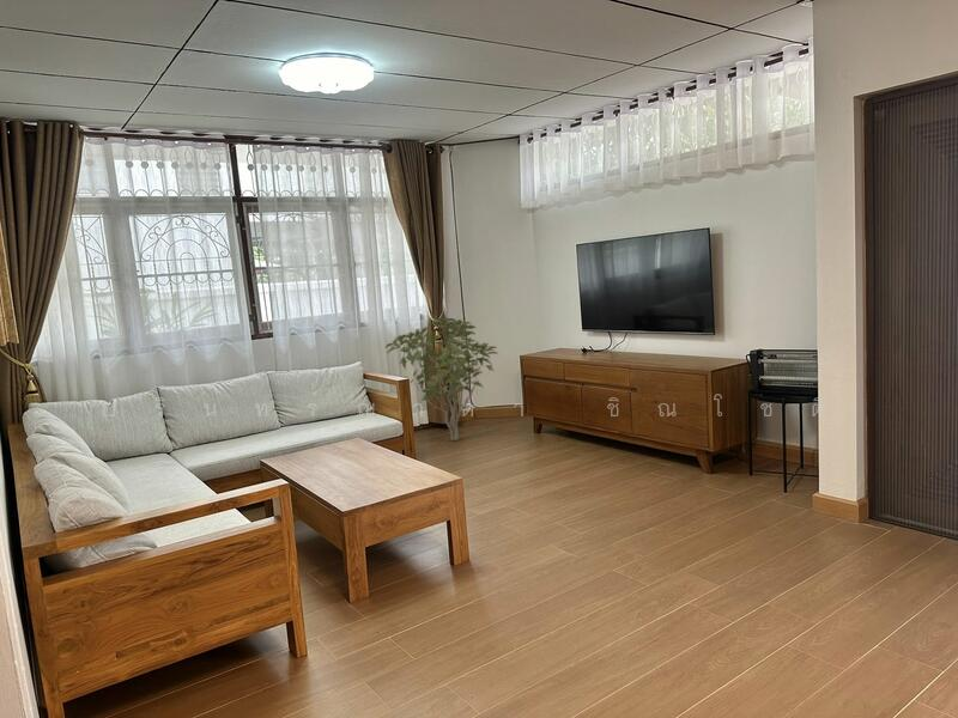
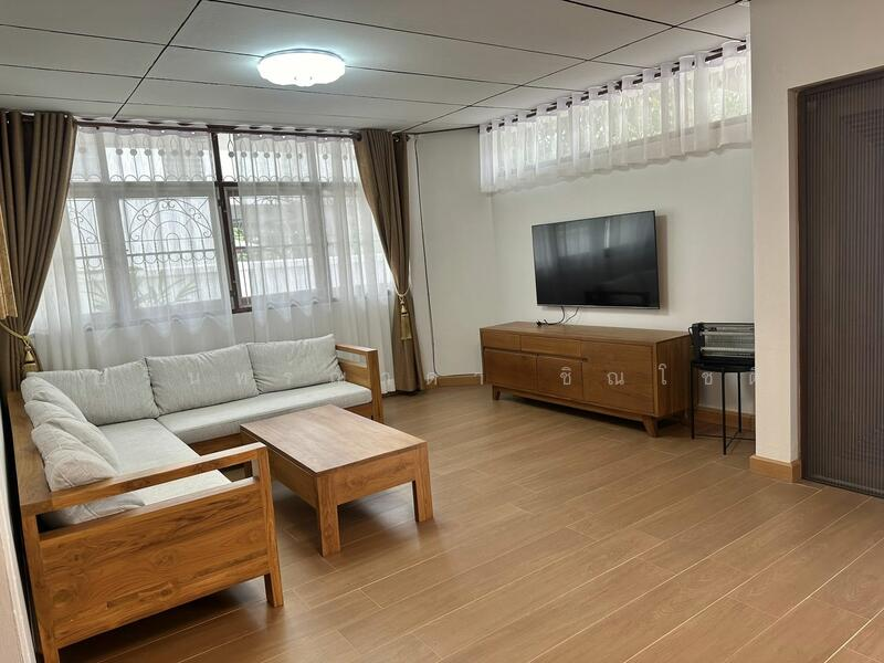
- shrub (448, 378)
